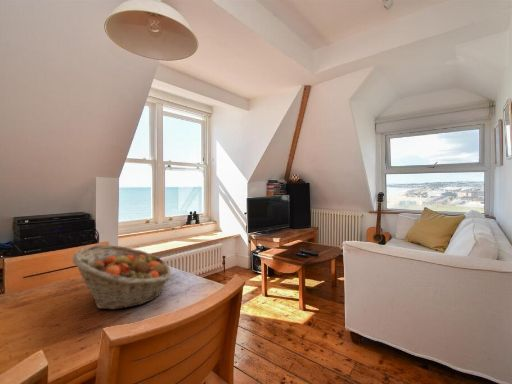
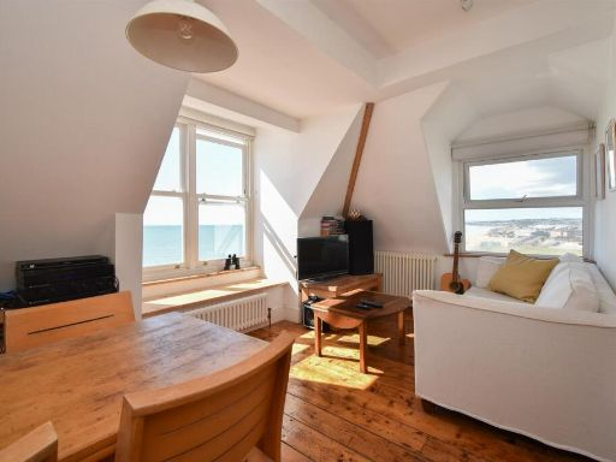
- fruit basket (126, 270)
